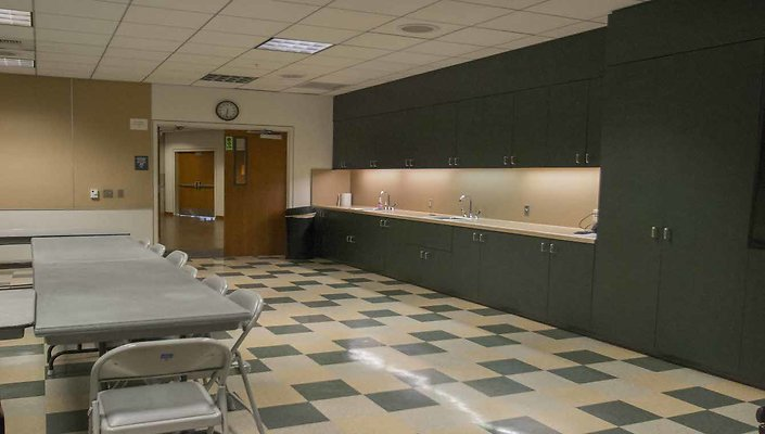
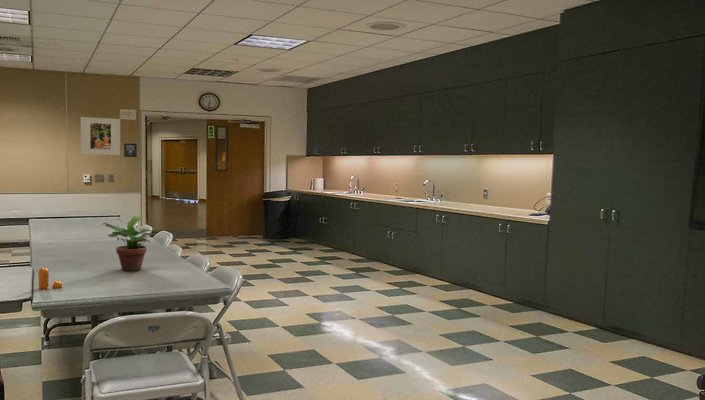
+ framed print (100, 136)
+ pepper shaker (48, 277)
+ potted plant (128, 244)
